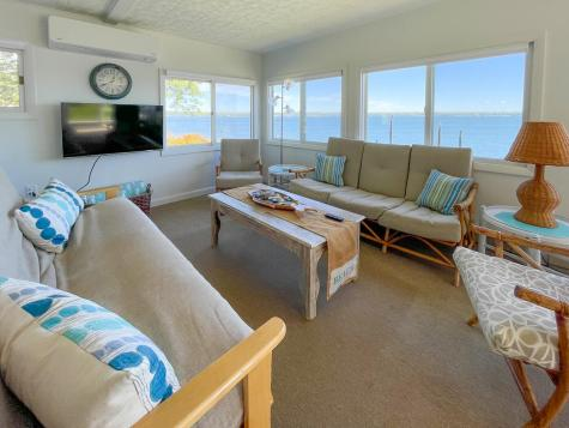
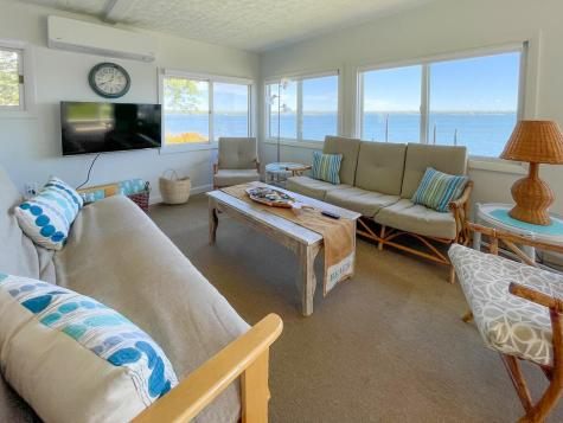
+ woven basket (174, 185)
